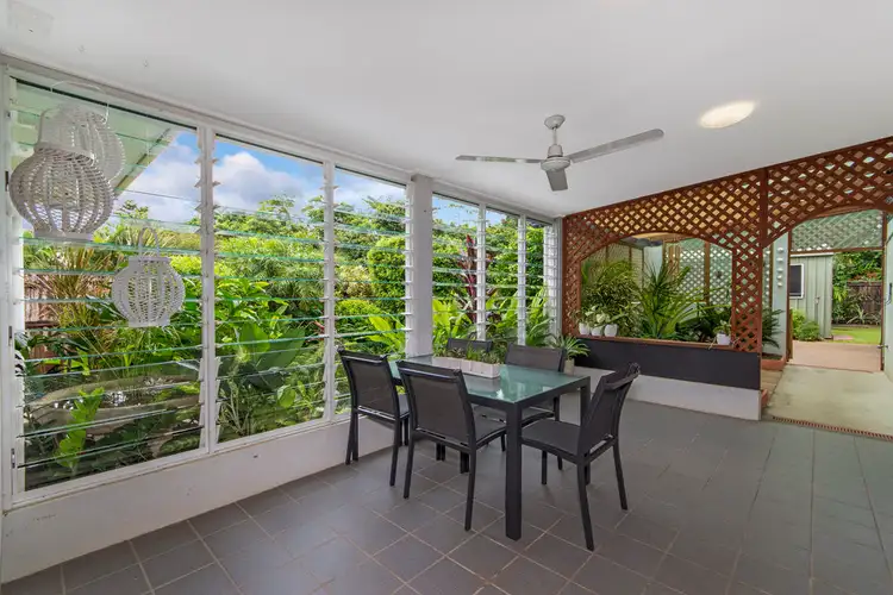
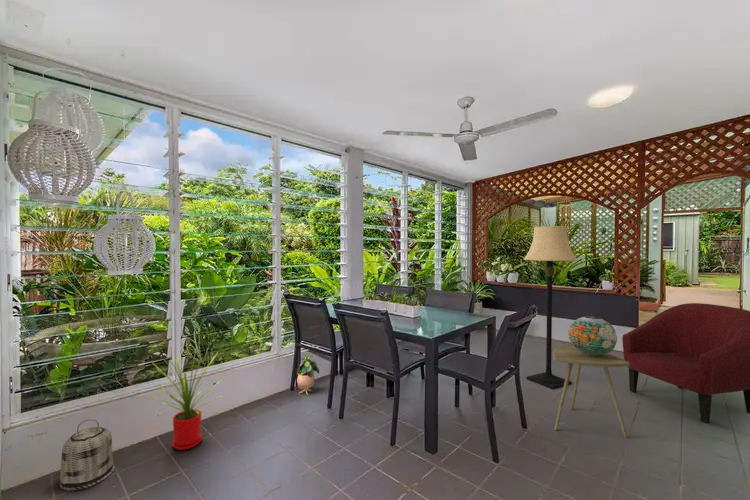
+ potted plant (307, 373)
+ side table (576, 390)
+ house plant (187, 396)
+ lantern (591, 335)
+ basket (87, 448)
+ armchair (691, 354)
+ lamp (549, 304)
